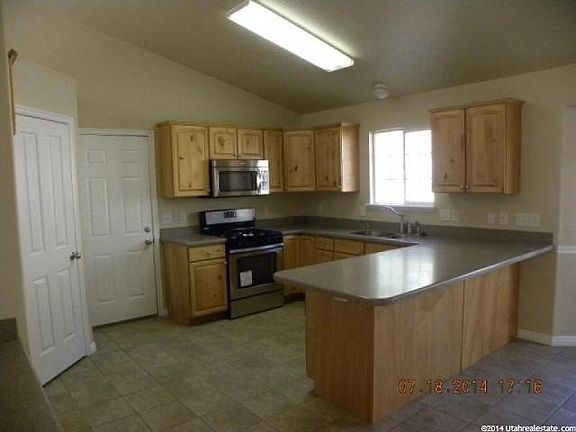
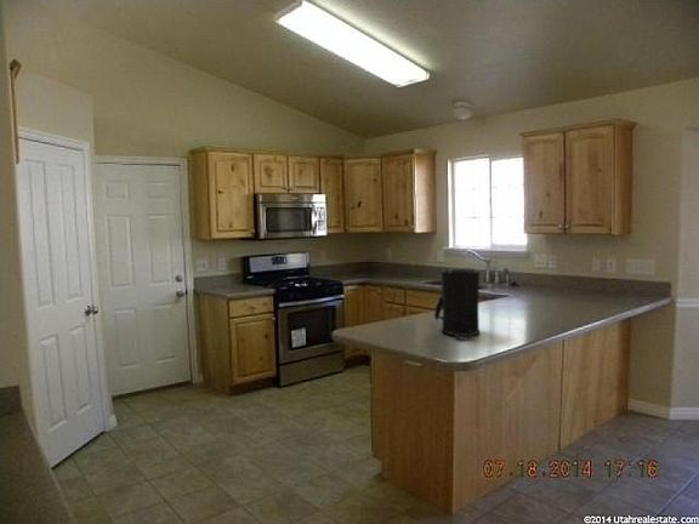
+ coffee maker (455, 300)
